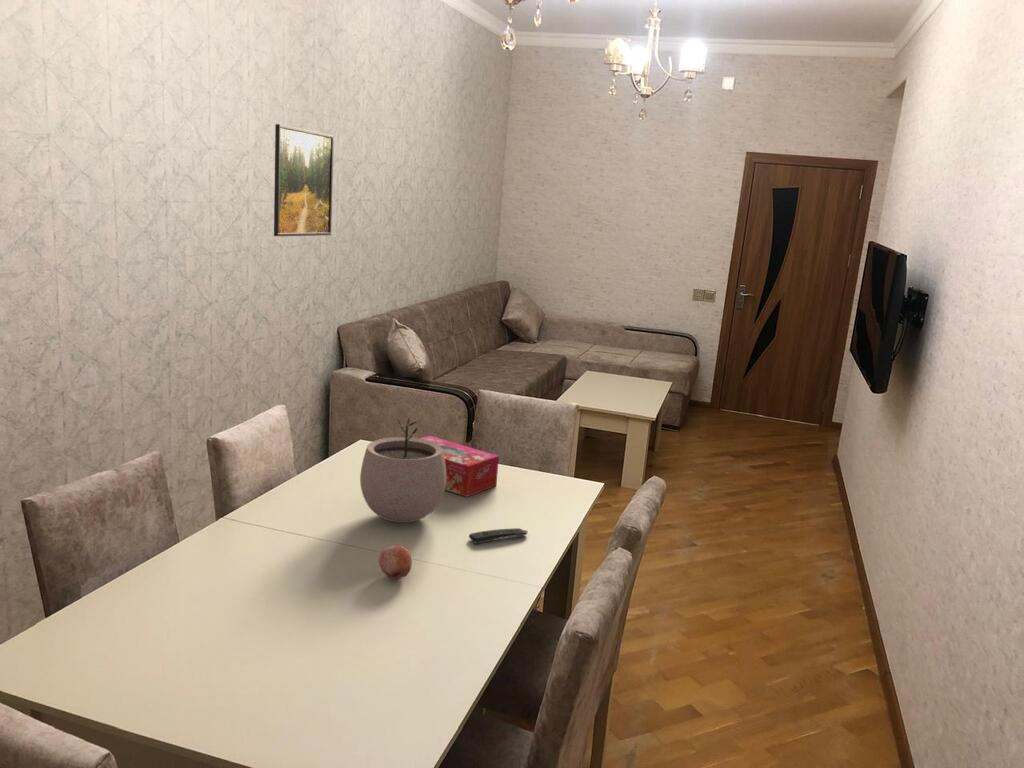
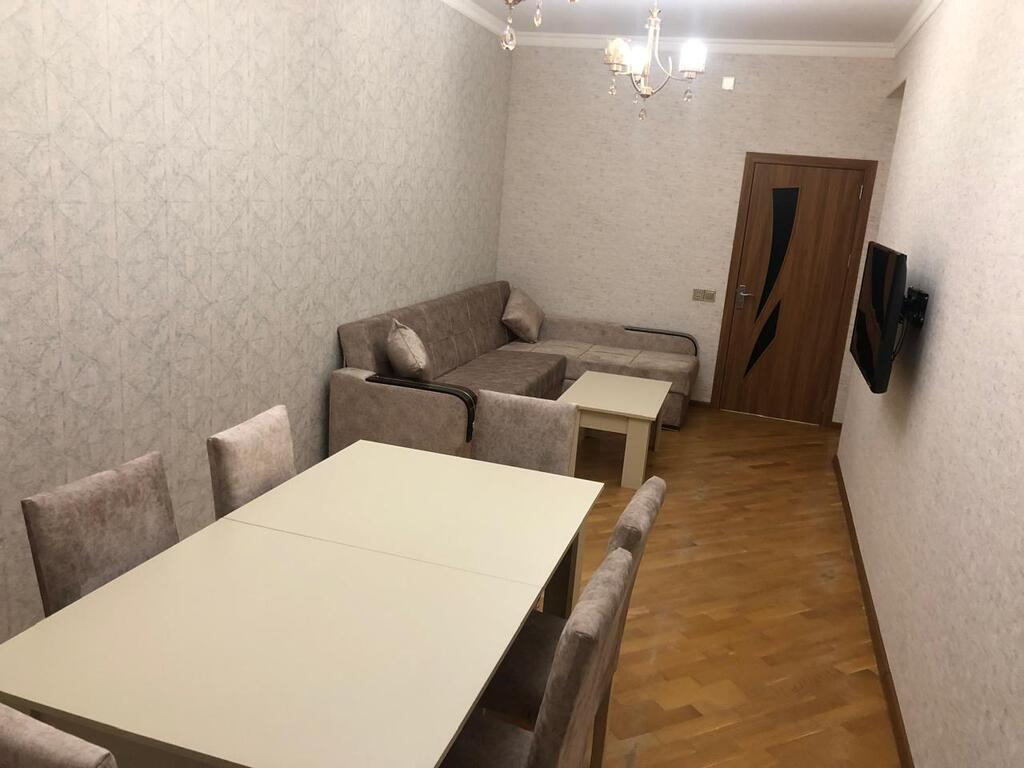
- plant pot (404, 467)
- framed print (305, 183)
- fruit (395, 562)
- tissue box (447, 464)
- remote control (499, 534)
